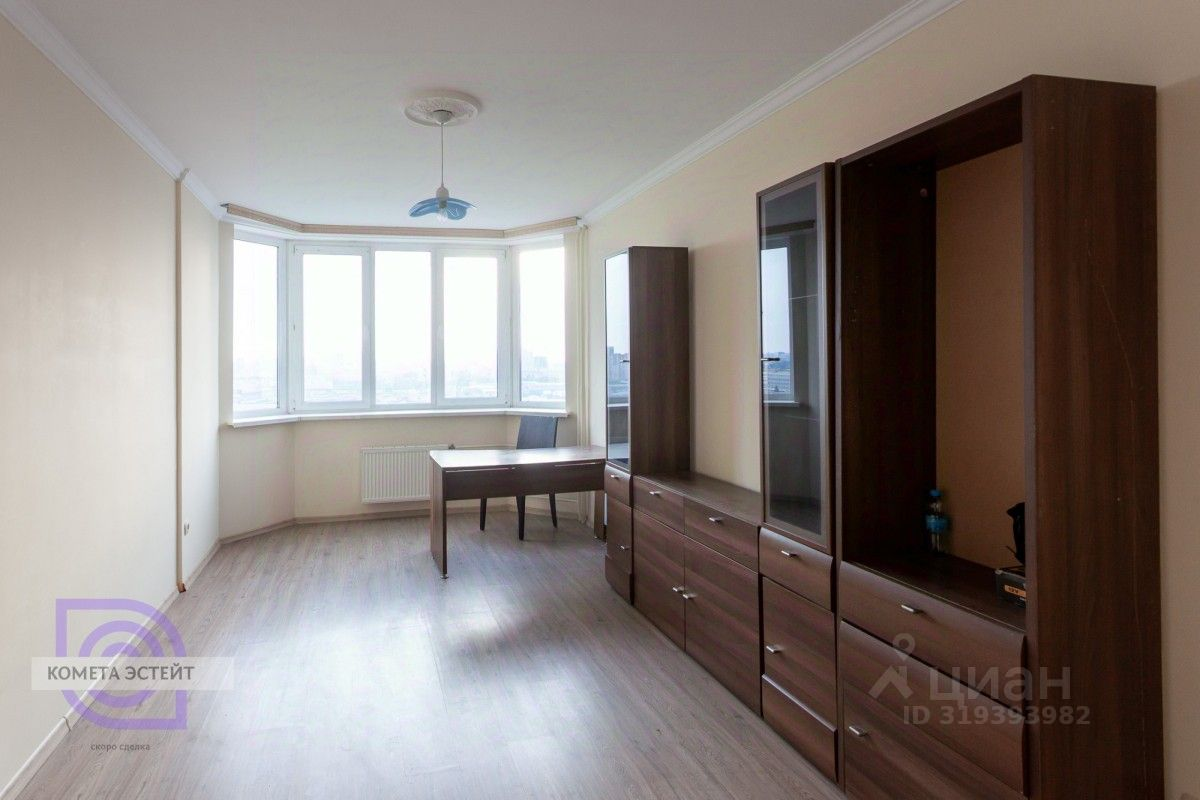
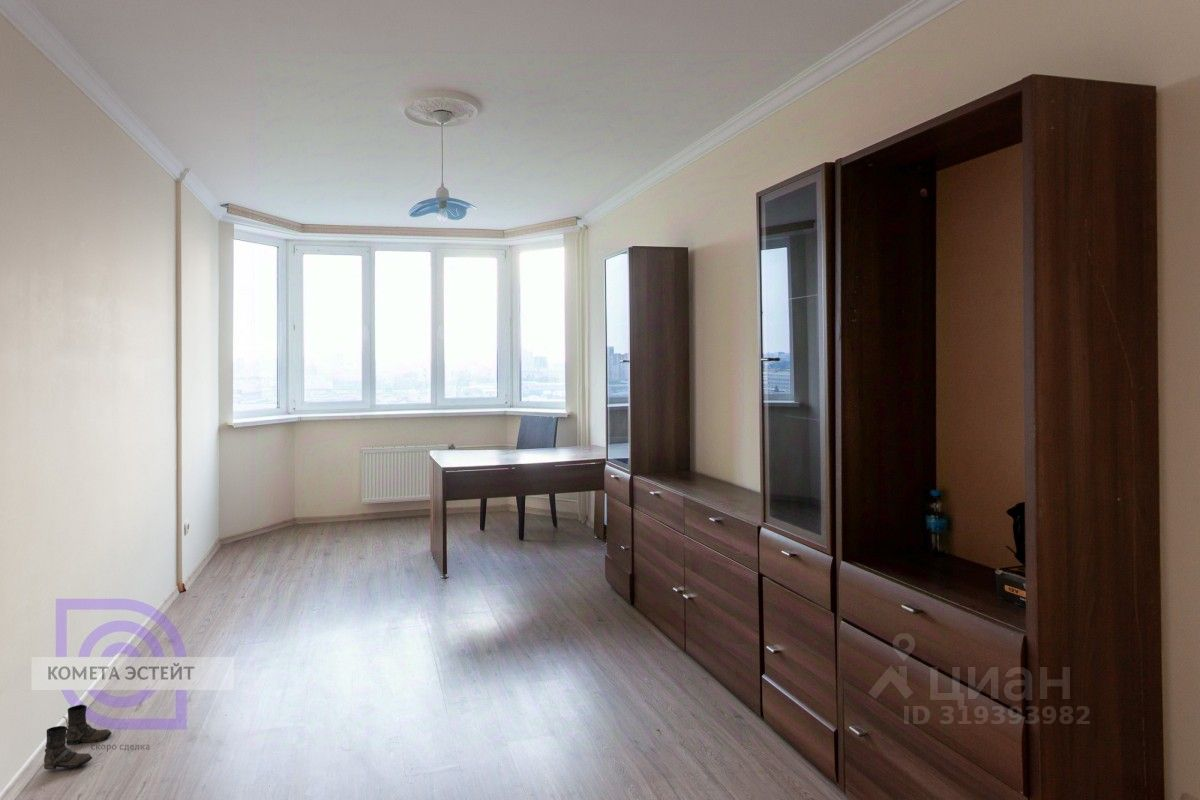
+ boots (79, 734)
